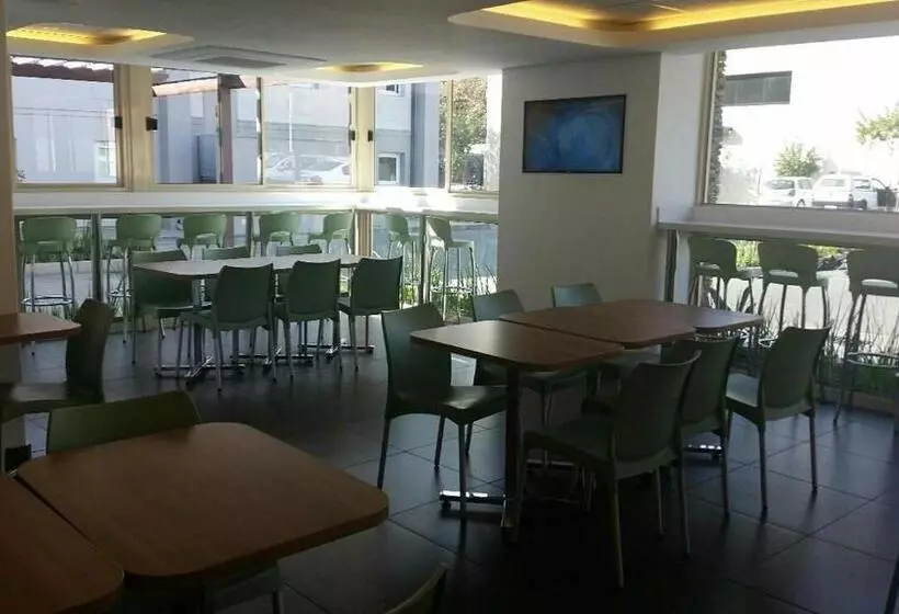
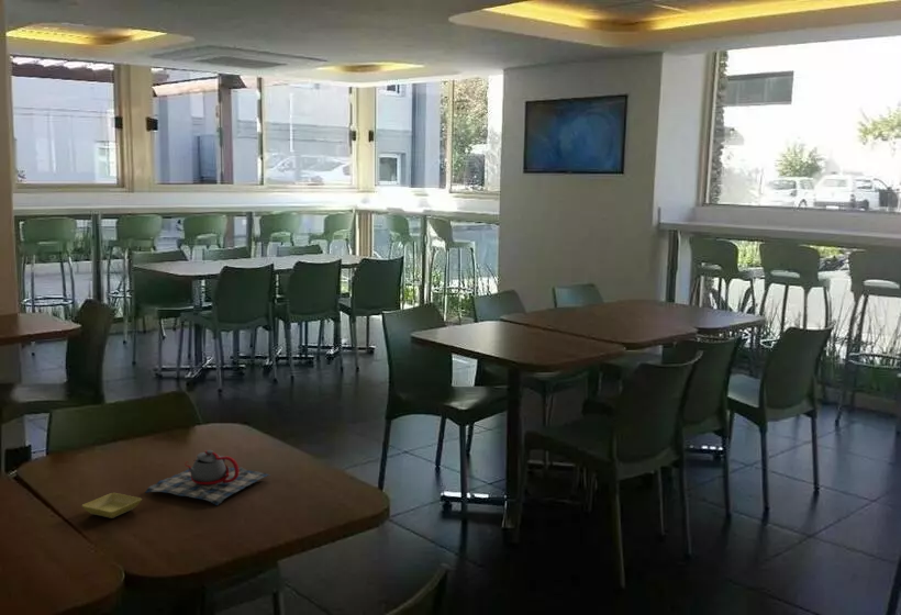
+ teapot (209, 468)
+ saucer (112, 506)
